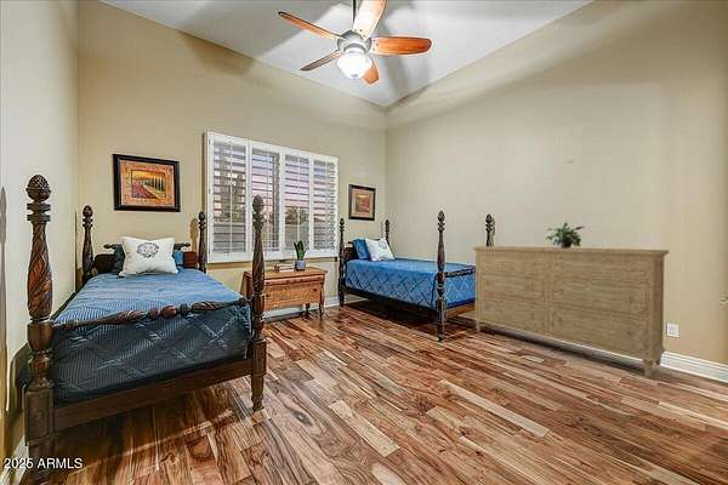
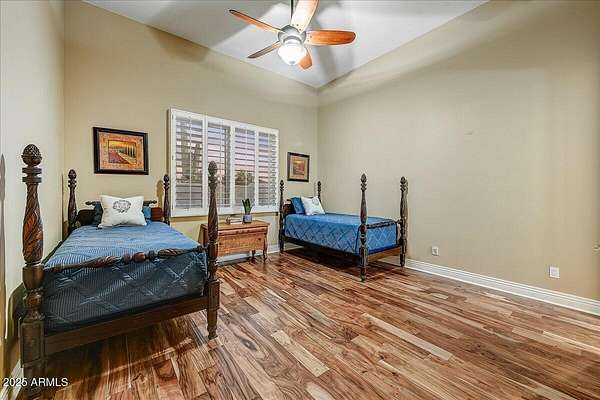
- dresser (554, 296)
- potted plant (564, 235)
